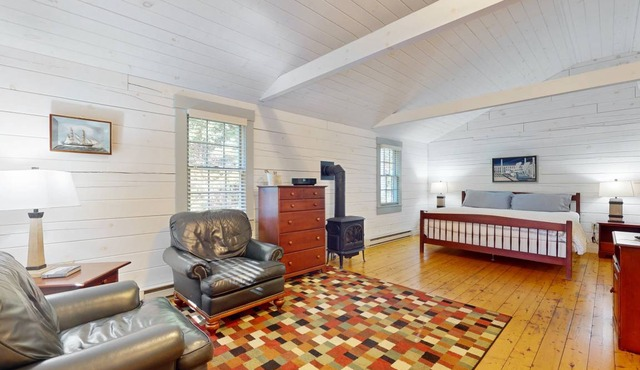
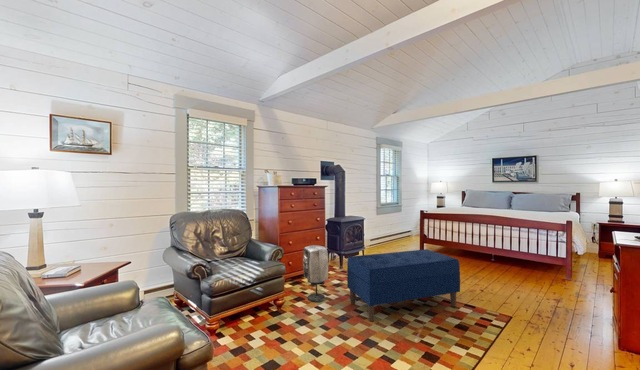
+ bench (402, 281)
+ speaker (315, 272)
